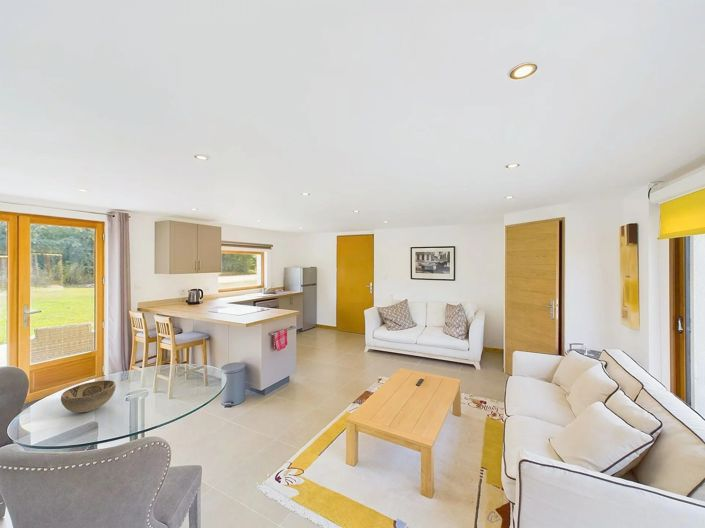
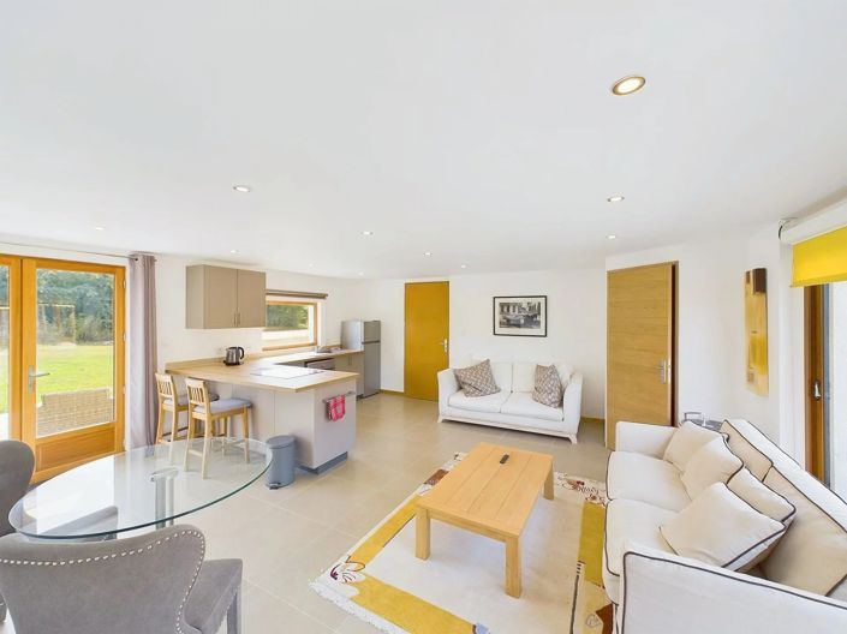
- decorative bowl (89, 398)
